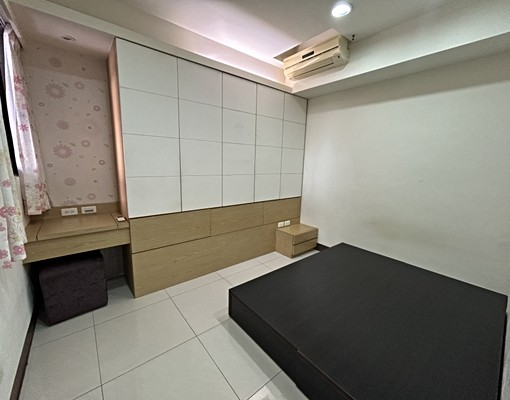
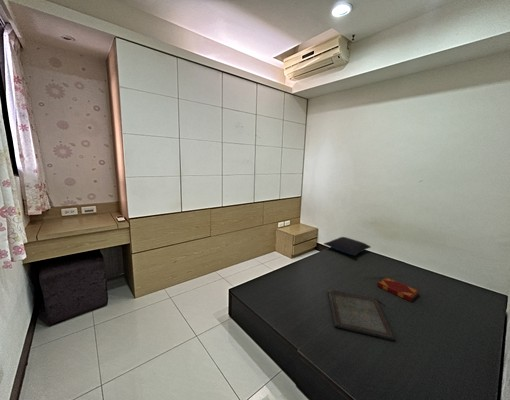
+ pillow (346, 245)
+ hardback book (397, 288)
+ serving tray (356, 310)
